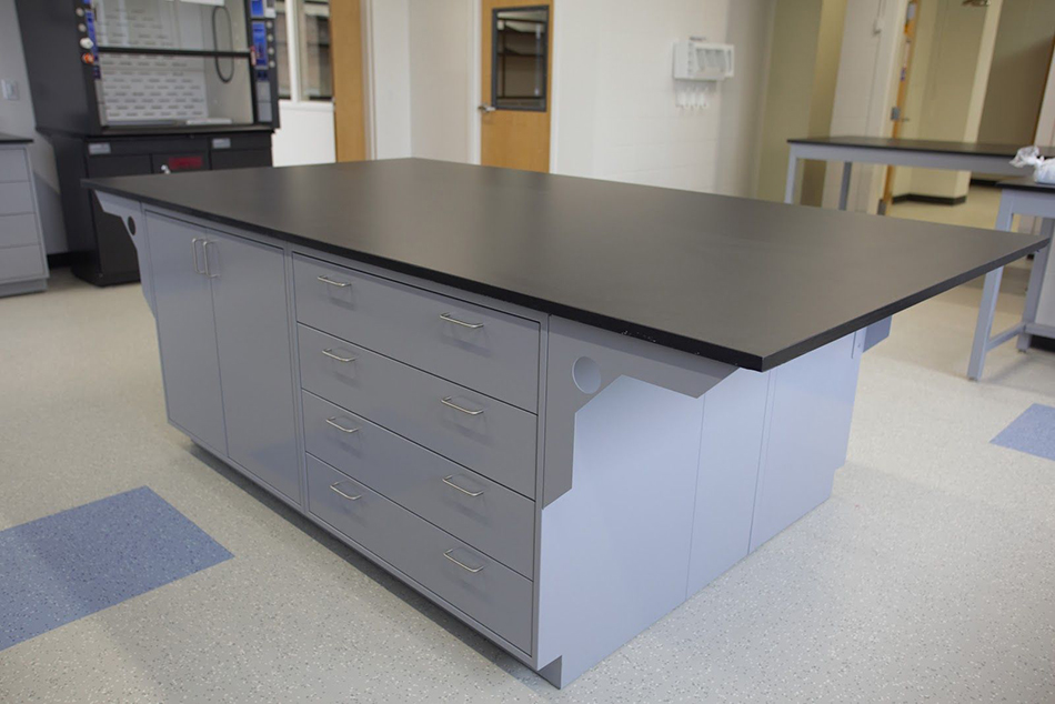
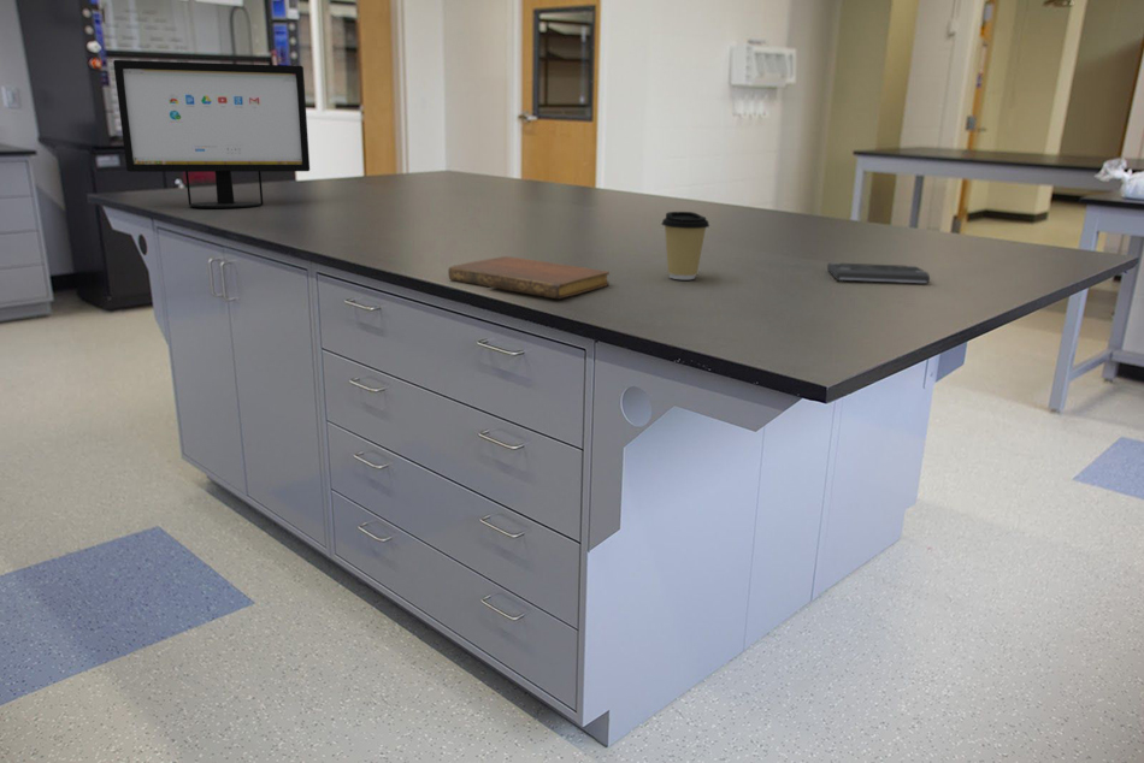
+ coffee cup (684, 246)
+ calculator (877, 271)
+ notebook (529, 276)
+ computer monitor (217, 136)
